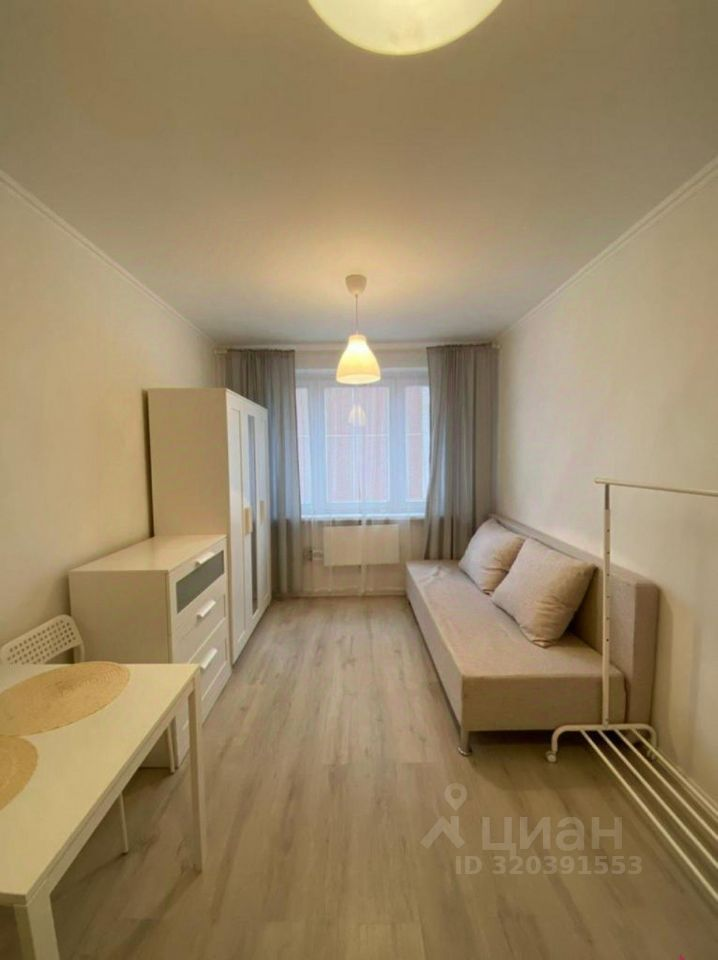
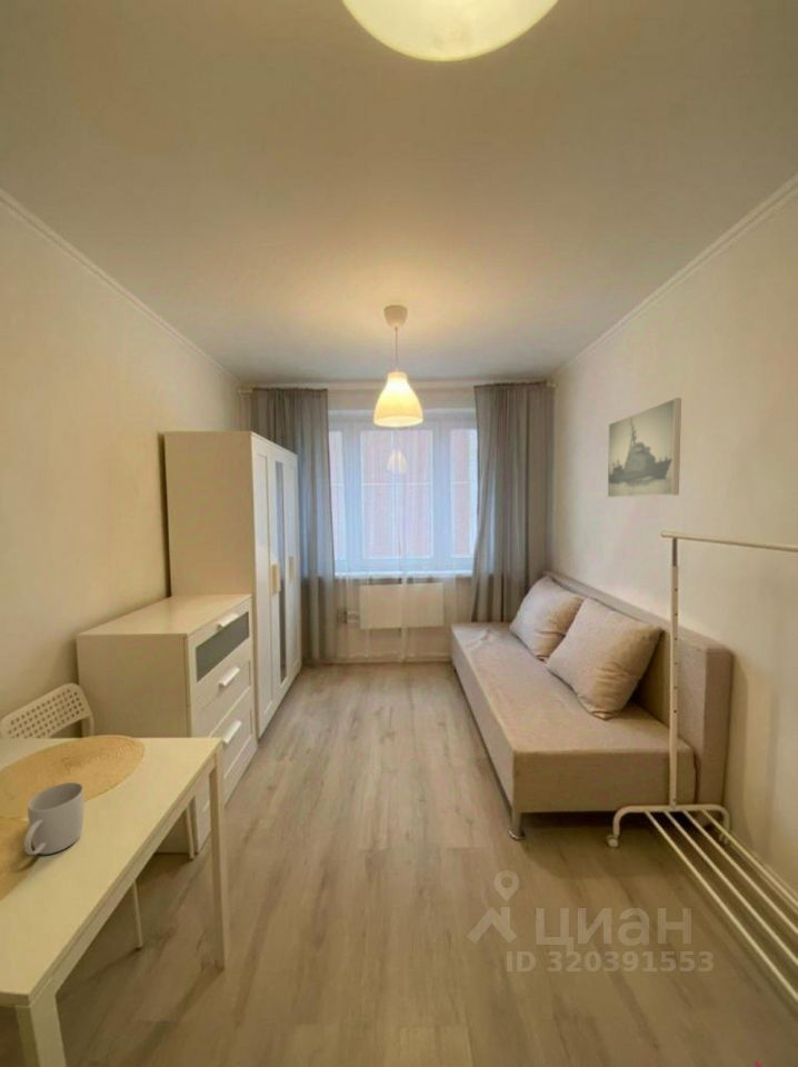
+ mug (51, 825)
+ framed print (639, 455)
